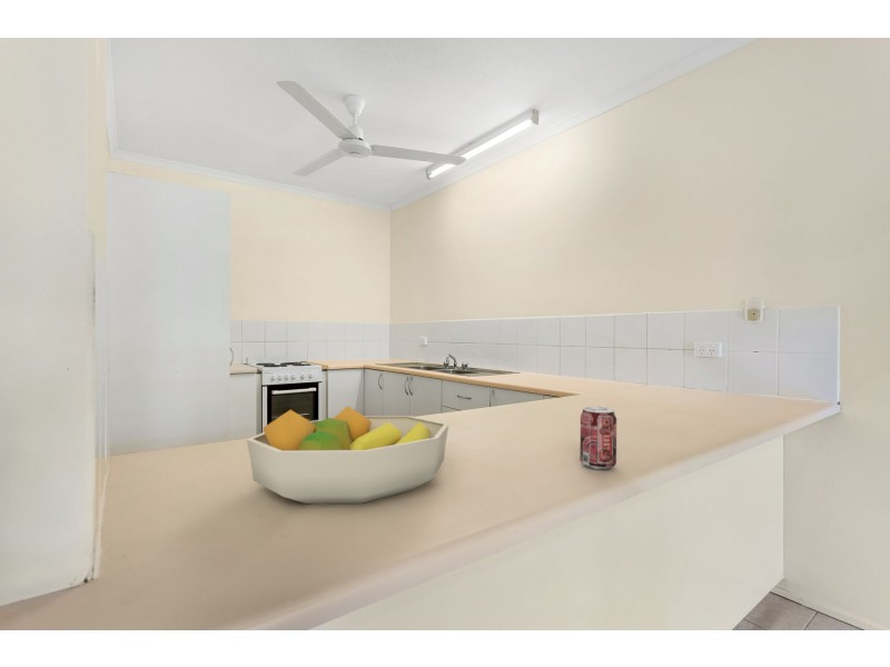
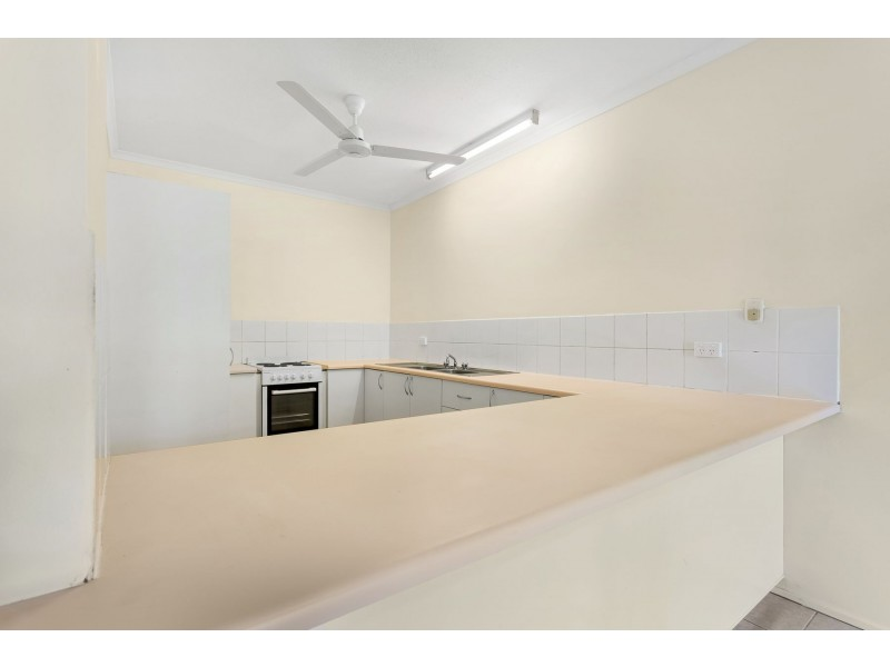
- beverage can (597, 436)
- fruit bowl (355, 445)
